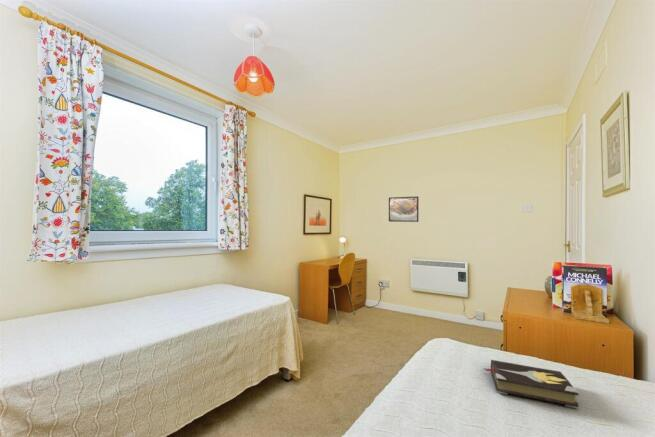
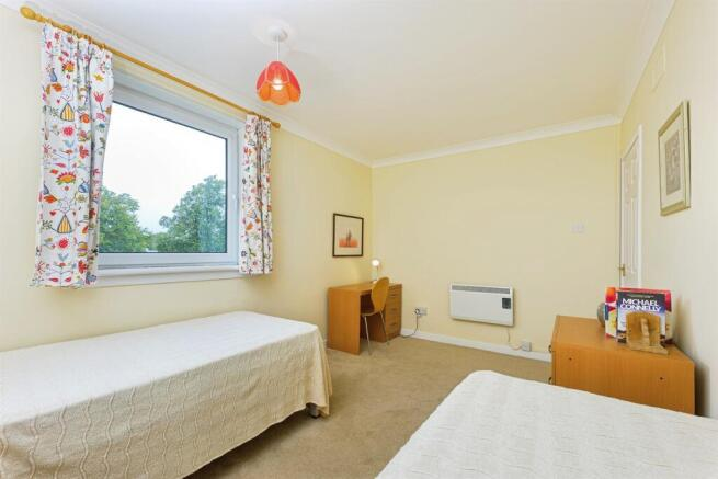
- hardback book (529, 379)
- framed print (403, 209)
